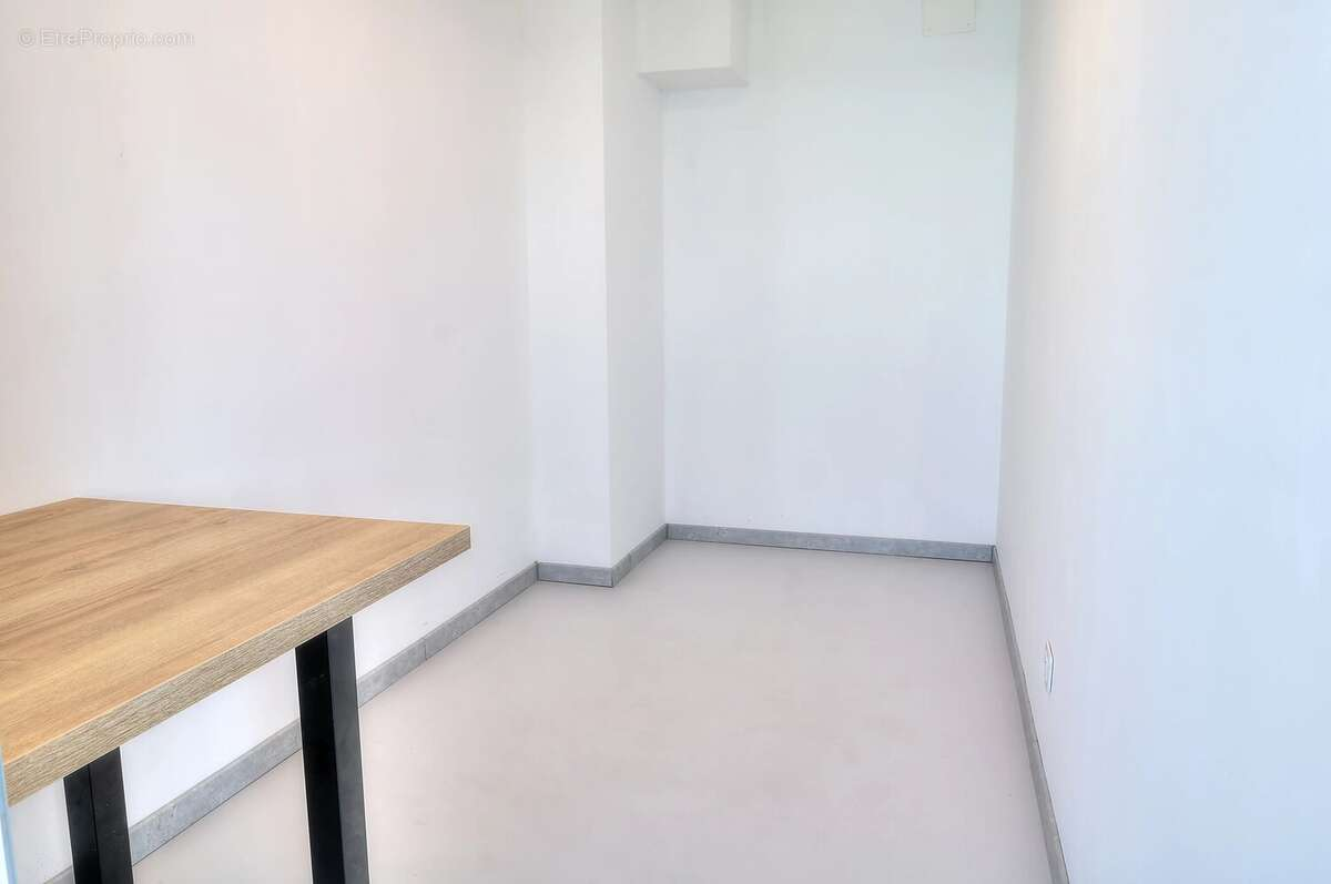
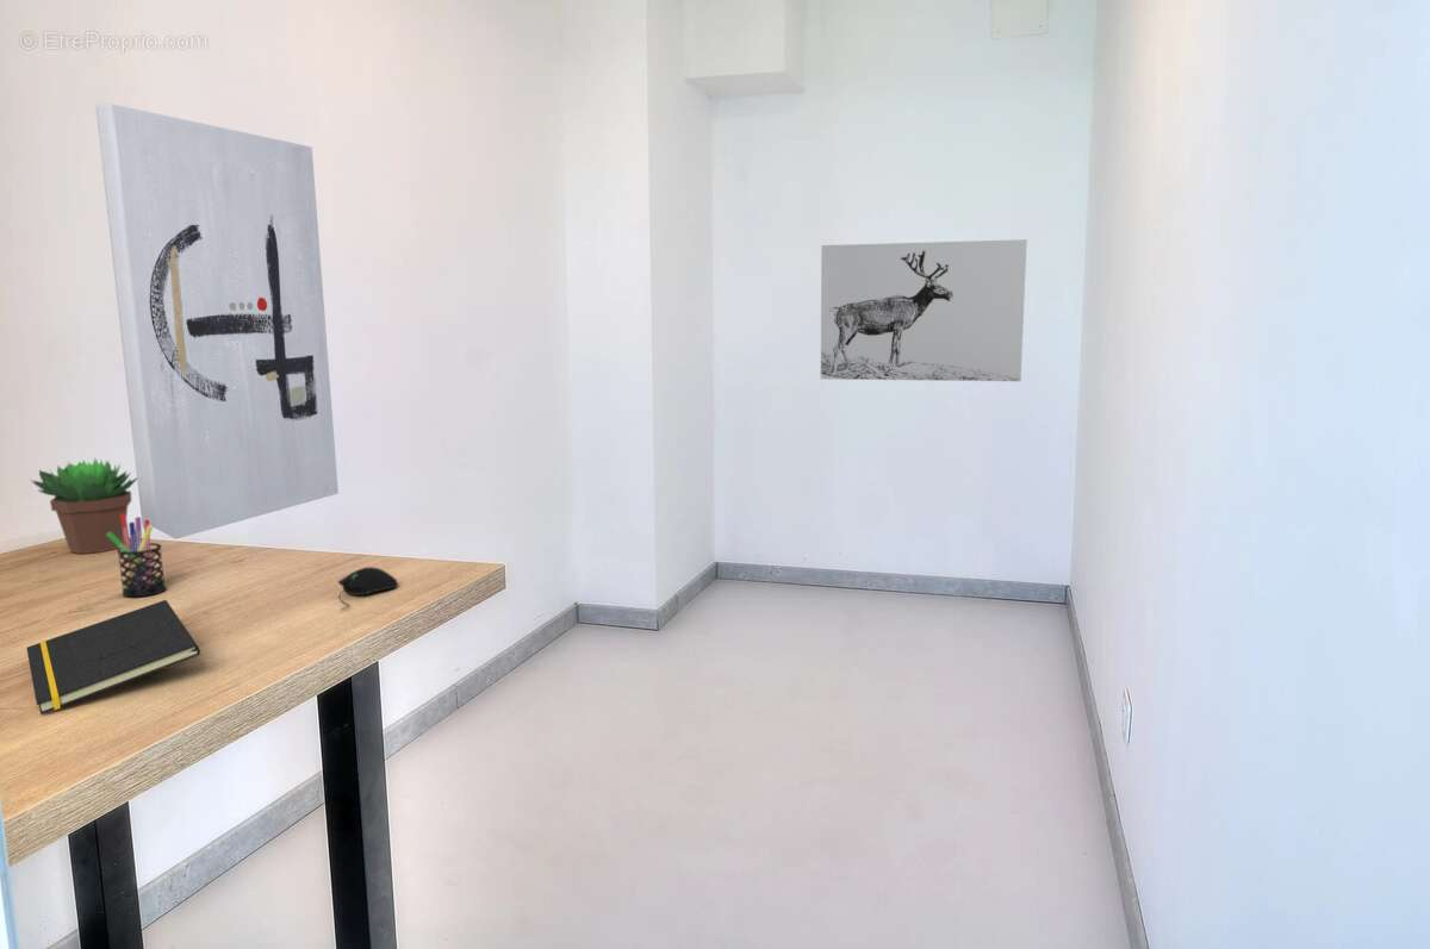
+ notepad (110, 650)
+ wall art (234, 327)
+ computer mouse (360, 583)
+ succulent plant (87, 502)
+ pen holder (133, 554)
+ wall art (919, 312)
